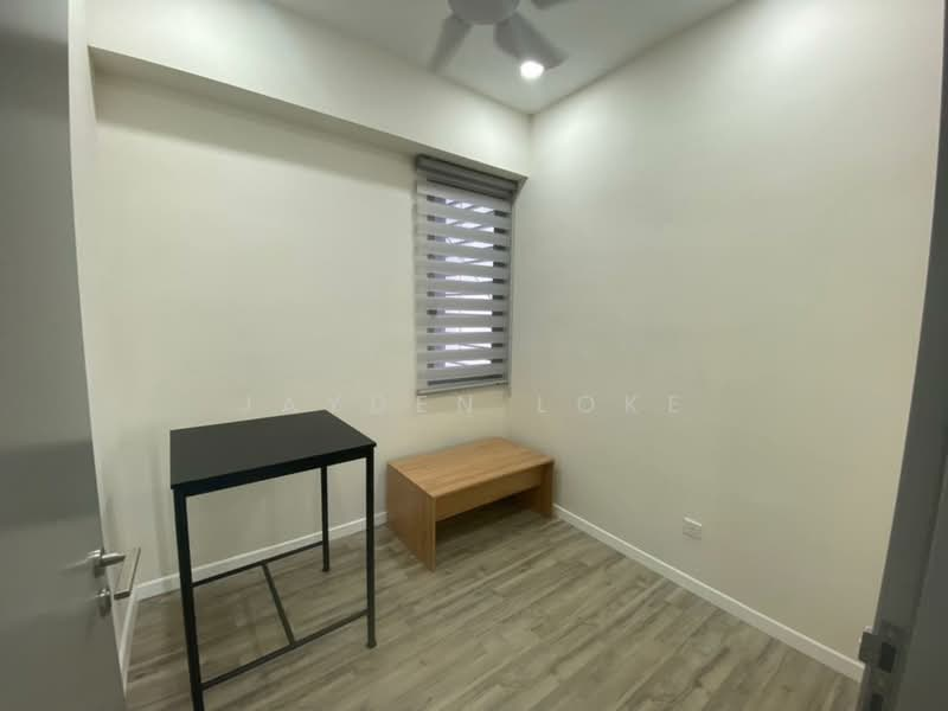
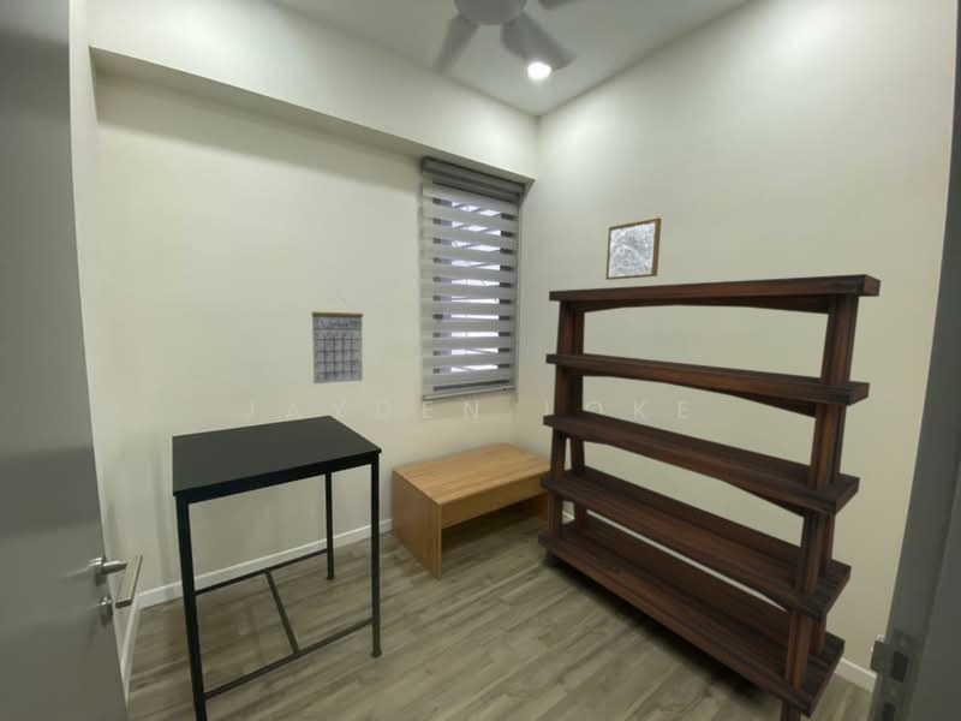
+ bookshelf (673, 455)
+ calendar (338, 339)
+ wall art (632, 250)
